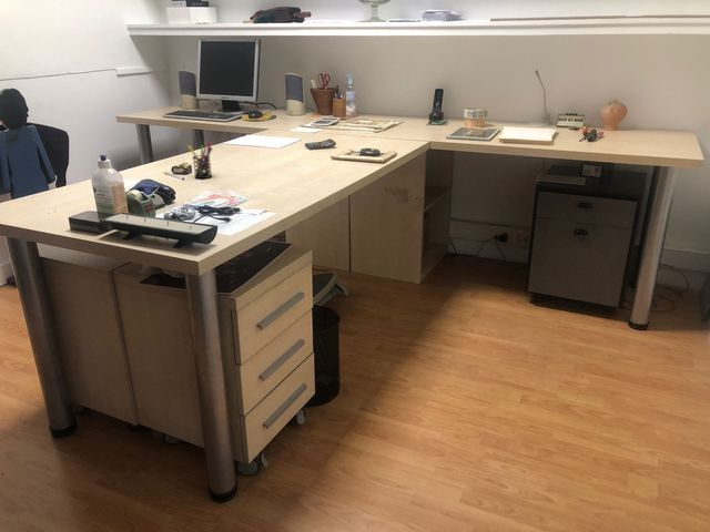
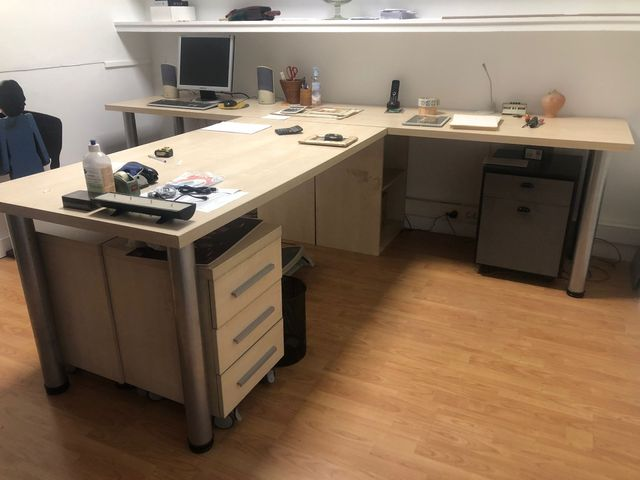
- pen holder (202, 158)
